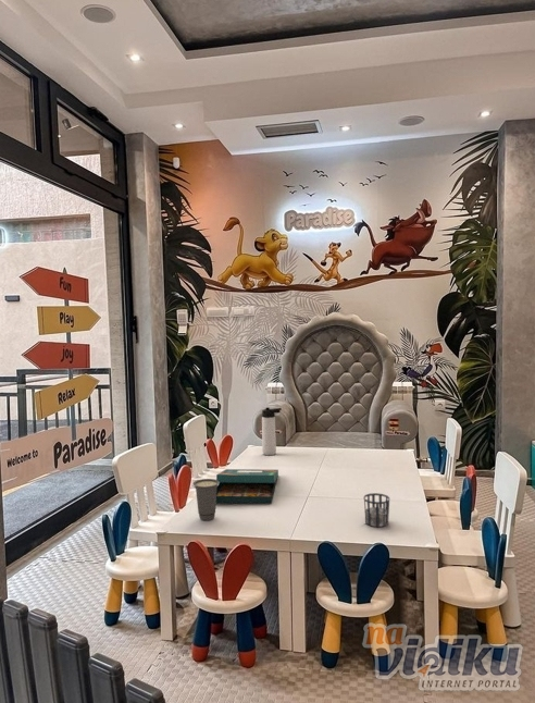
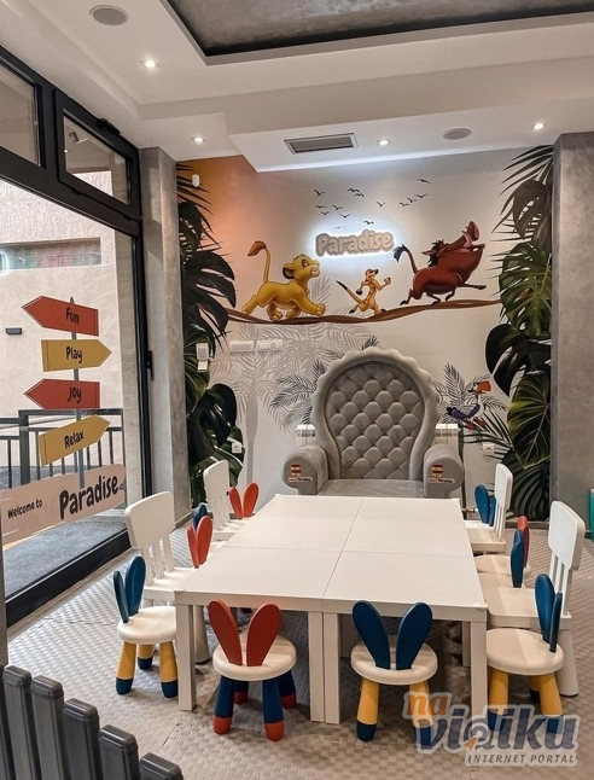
- thermos bottle (272, 431)
- cup (376, 509)
- cup (207, 499)
- board game (247, 479)
